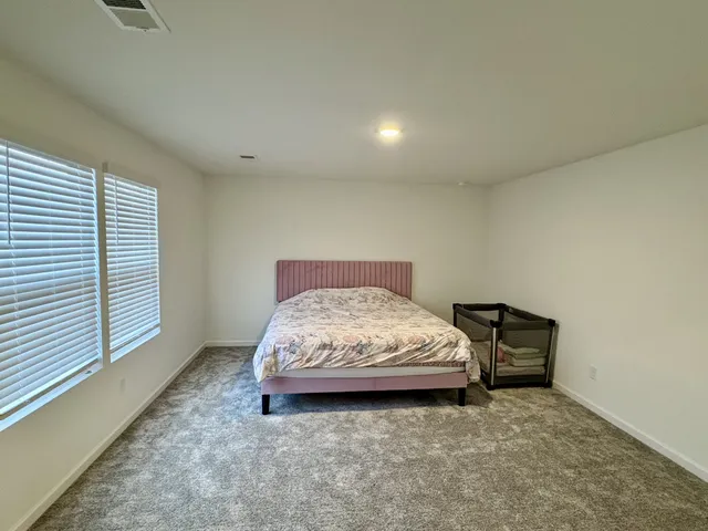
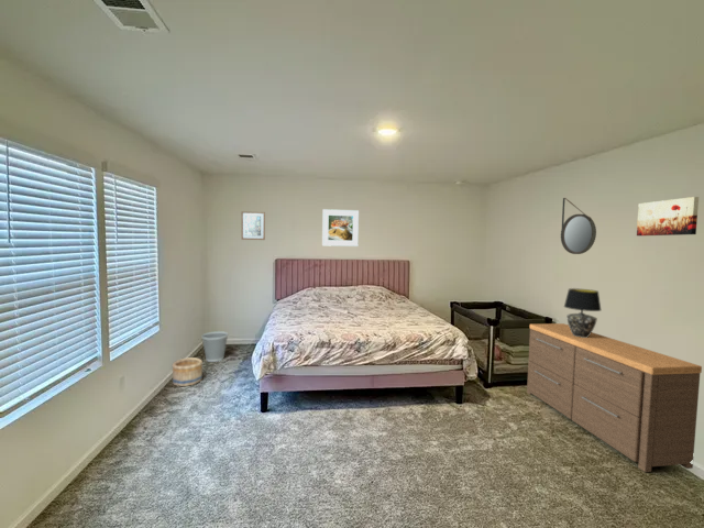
+ dresser (592, 382)
+ wall art (253, 226)
+ table lamp (581, 312)
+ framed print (340, 228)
+ home mirror (578, 224)
+ wastebasket (215, 346)
+ basket (187, 371)
+ wall art (664, 218)
